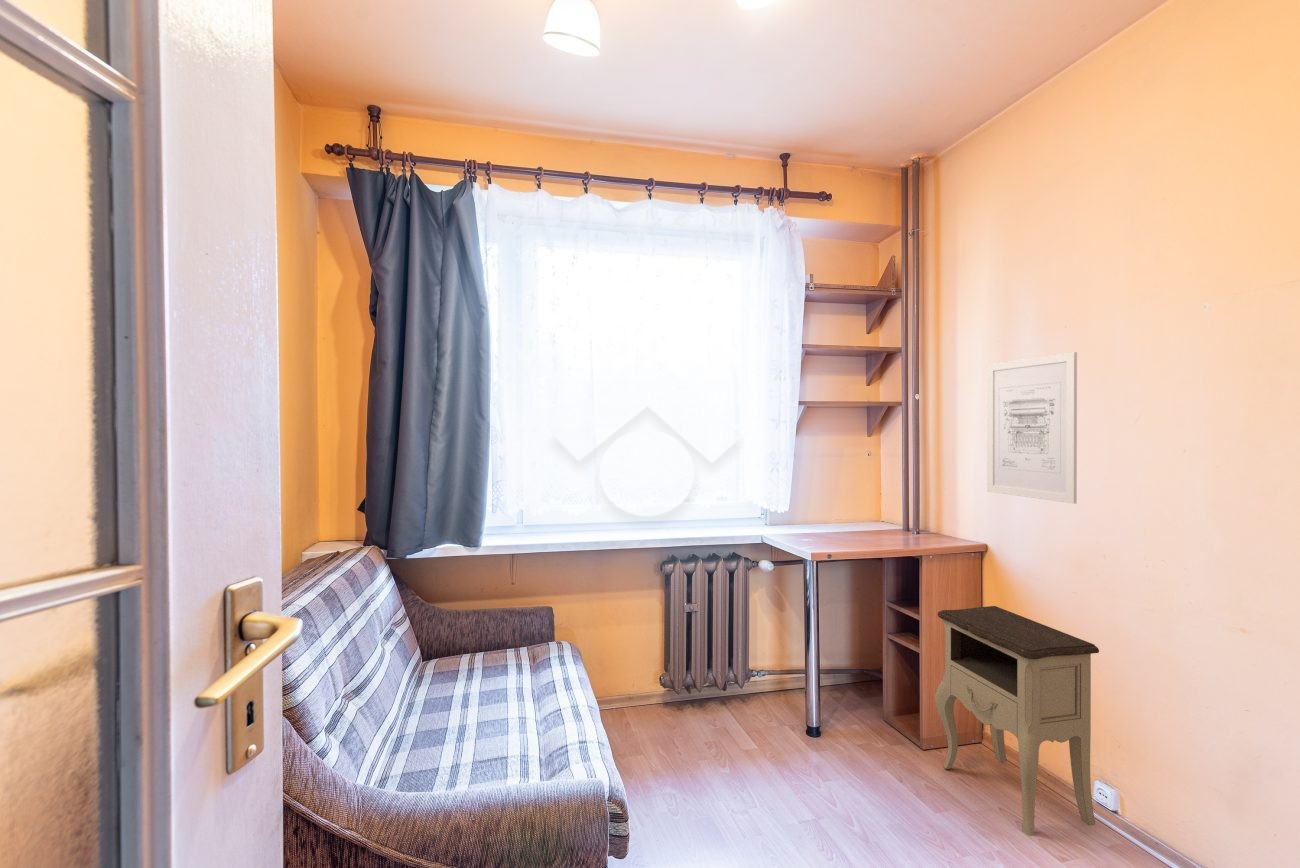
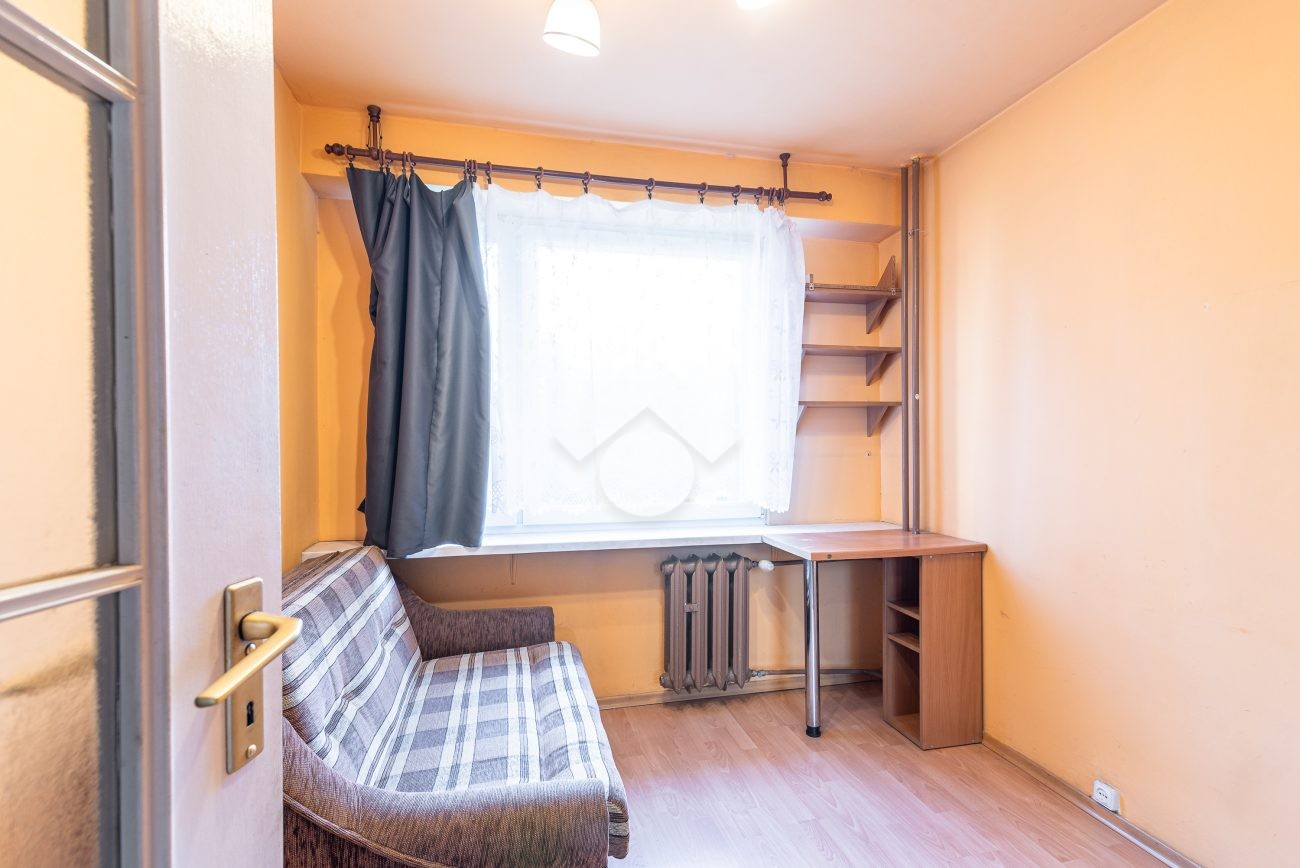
- wall art (1028, 428)
- nightstand (1009, 710)
